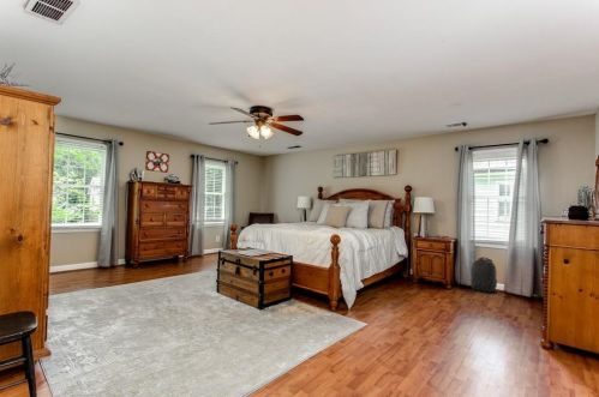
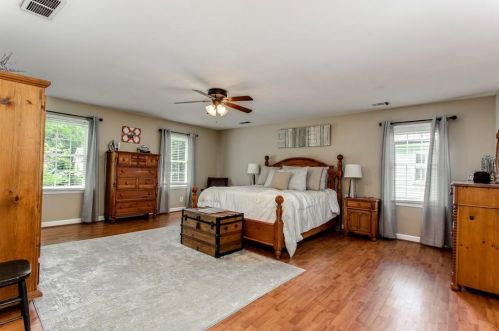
- backpack (484, 273)
